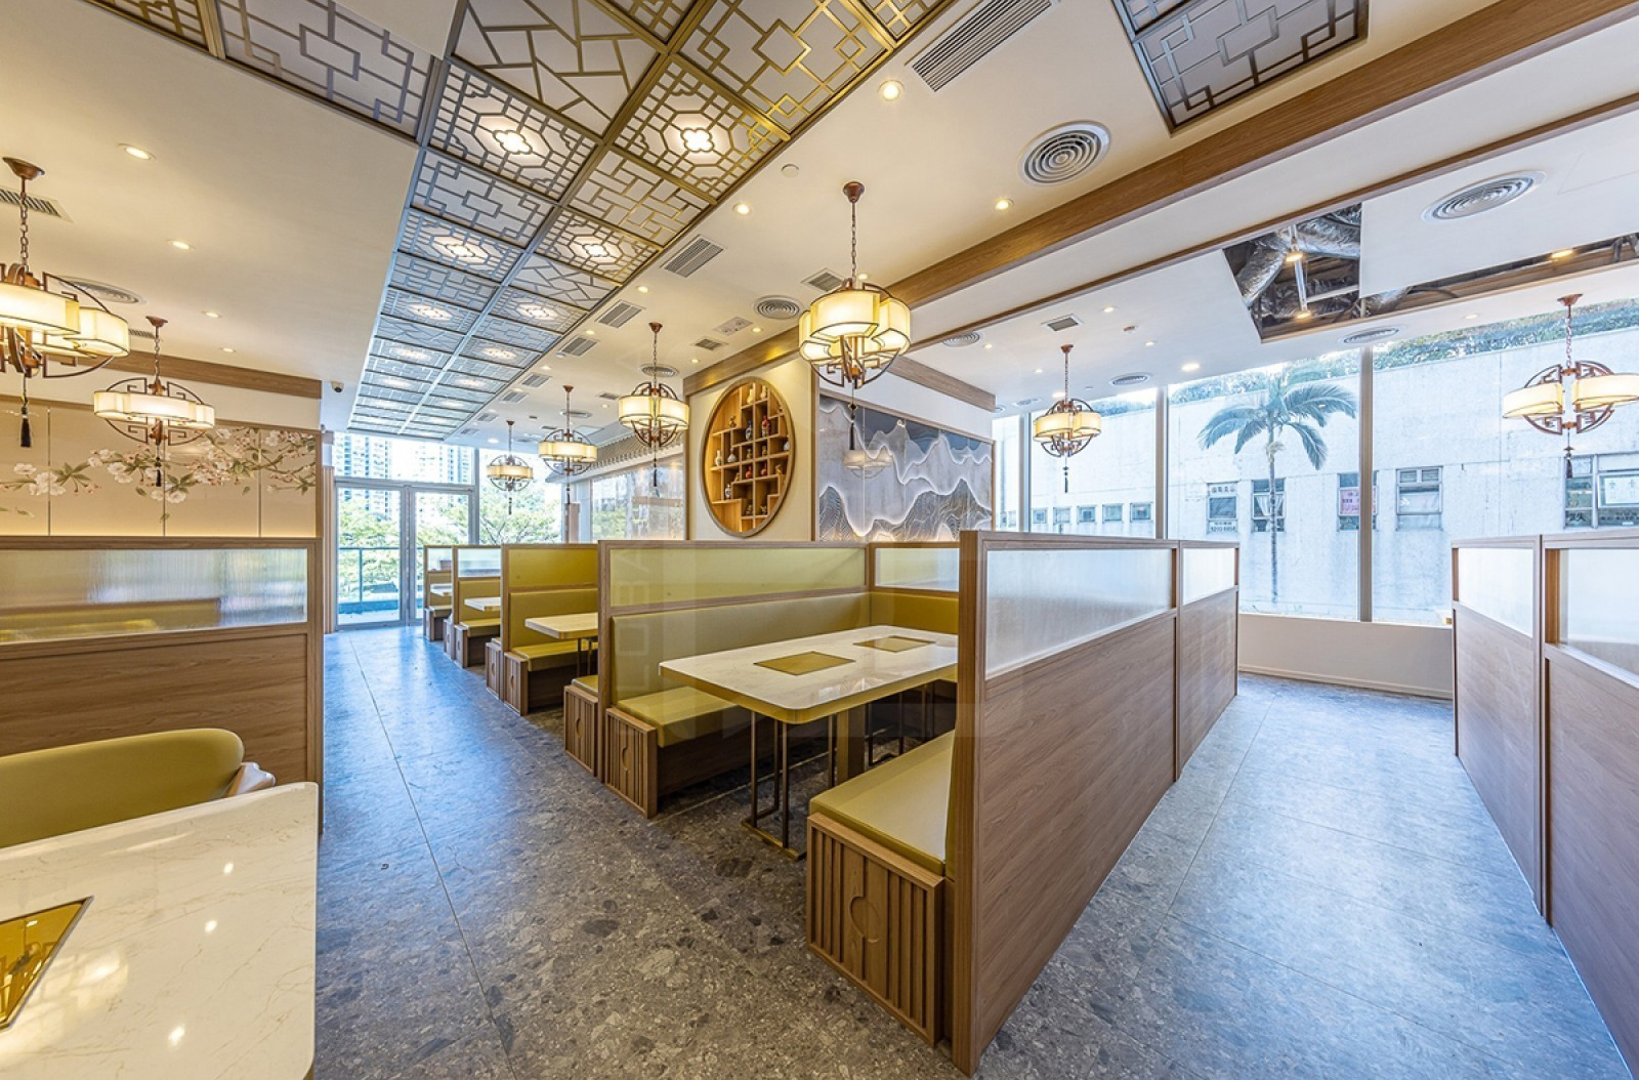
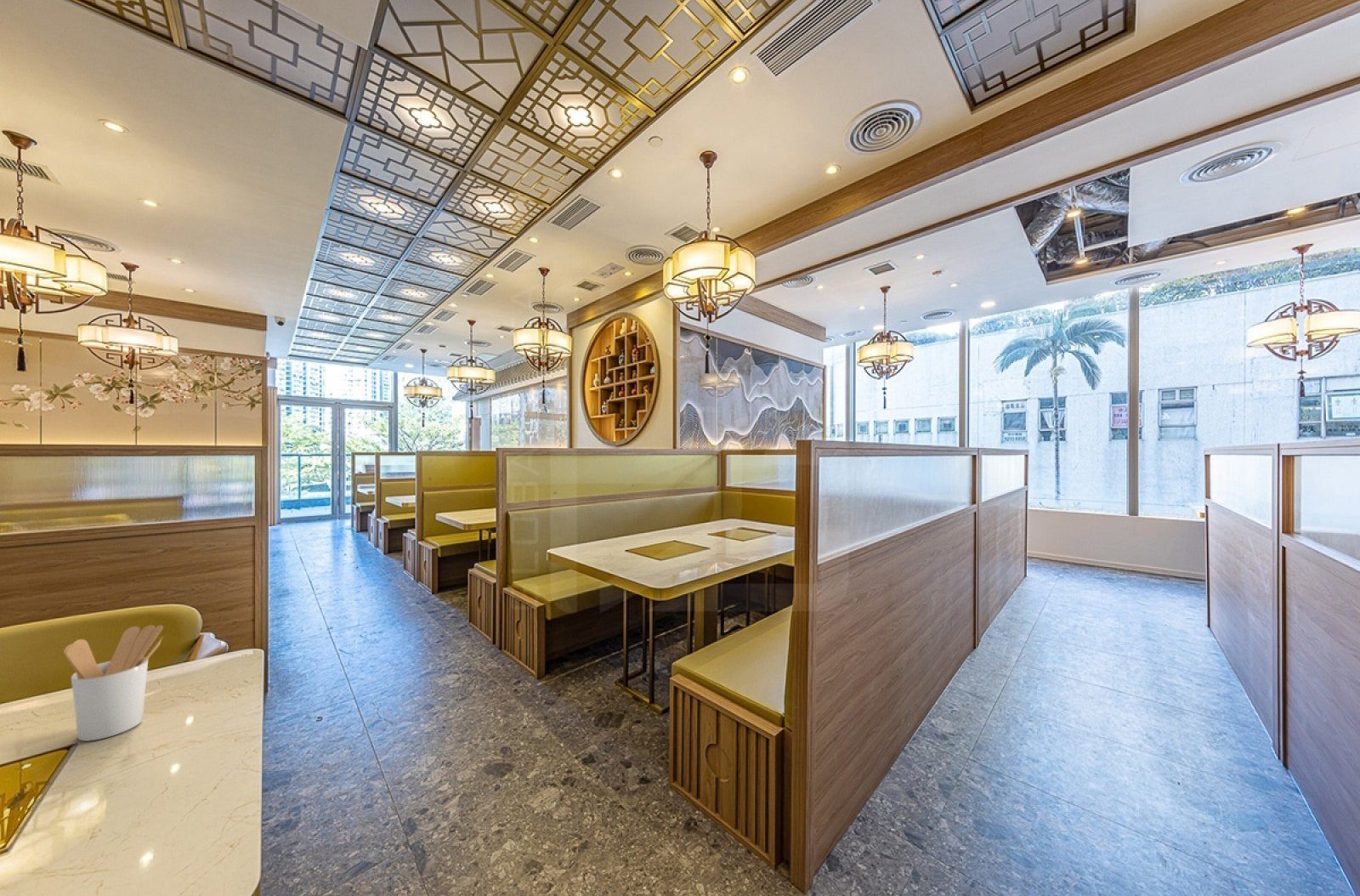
+ utensil holder (122, 677)
